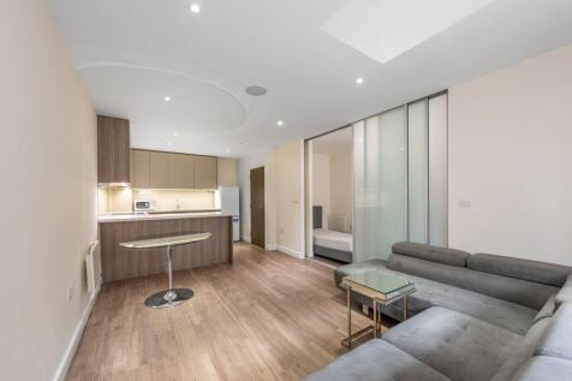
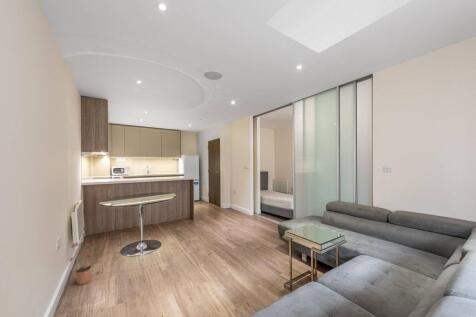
+ potted plant (83, 262)
